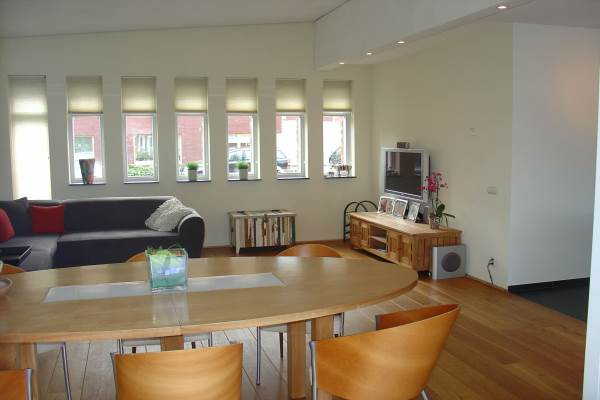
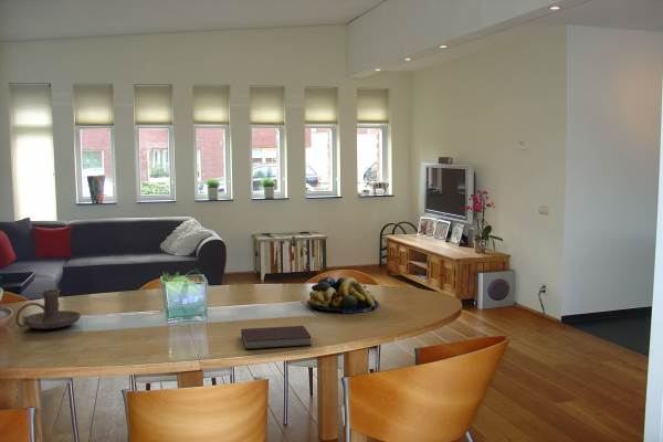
+ fruit bowl (343, 291)
+ candle holder (45, 309)
+ notebook (275, 336)
